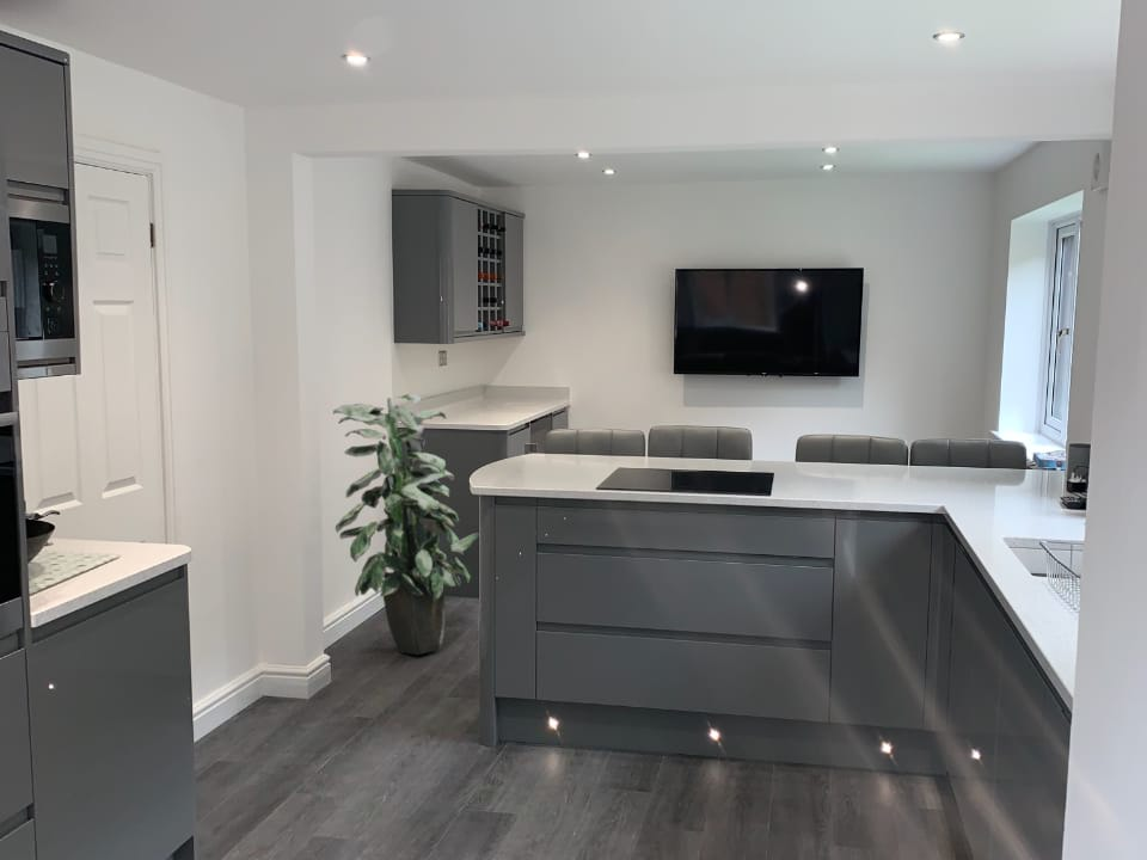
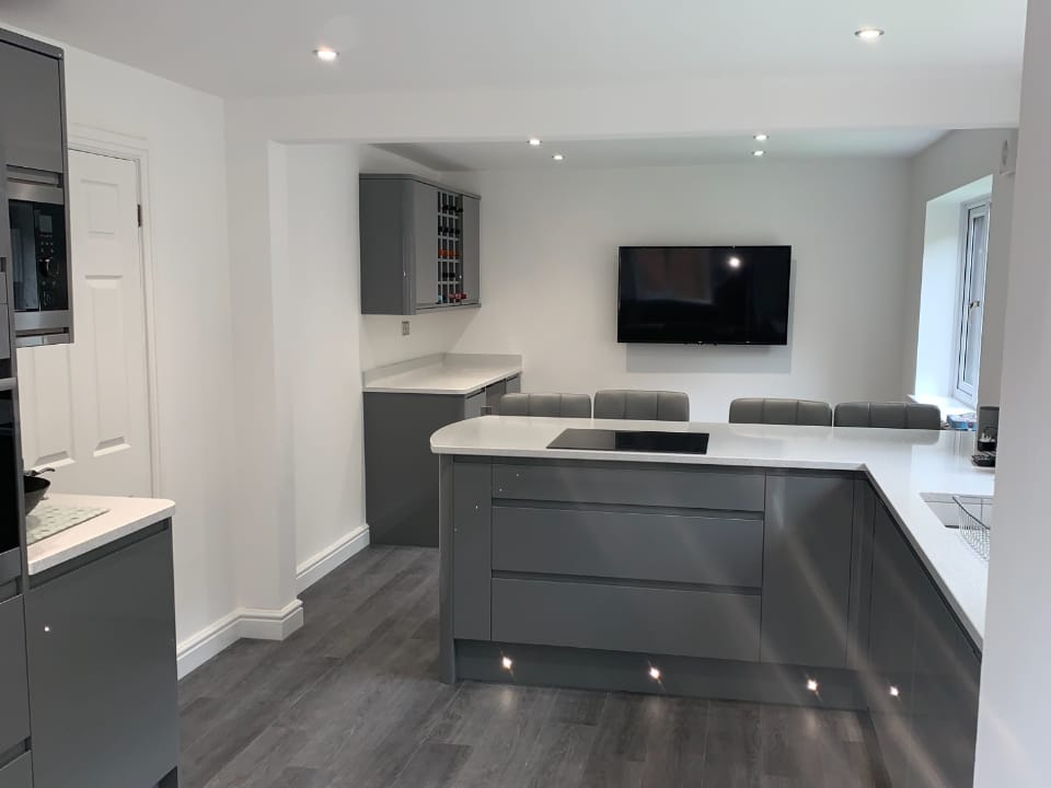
- indoor plant (403, 523)
